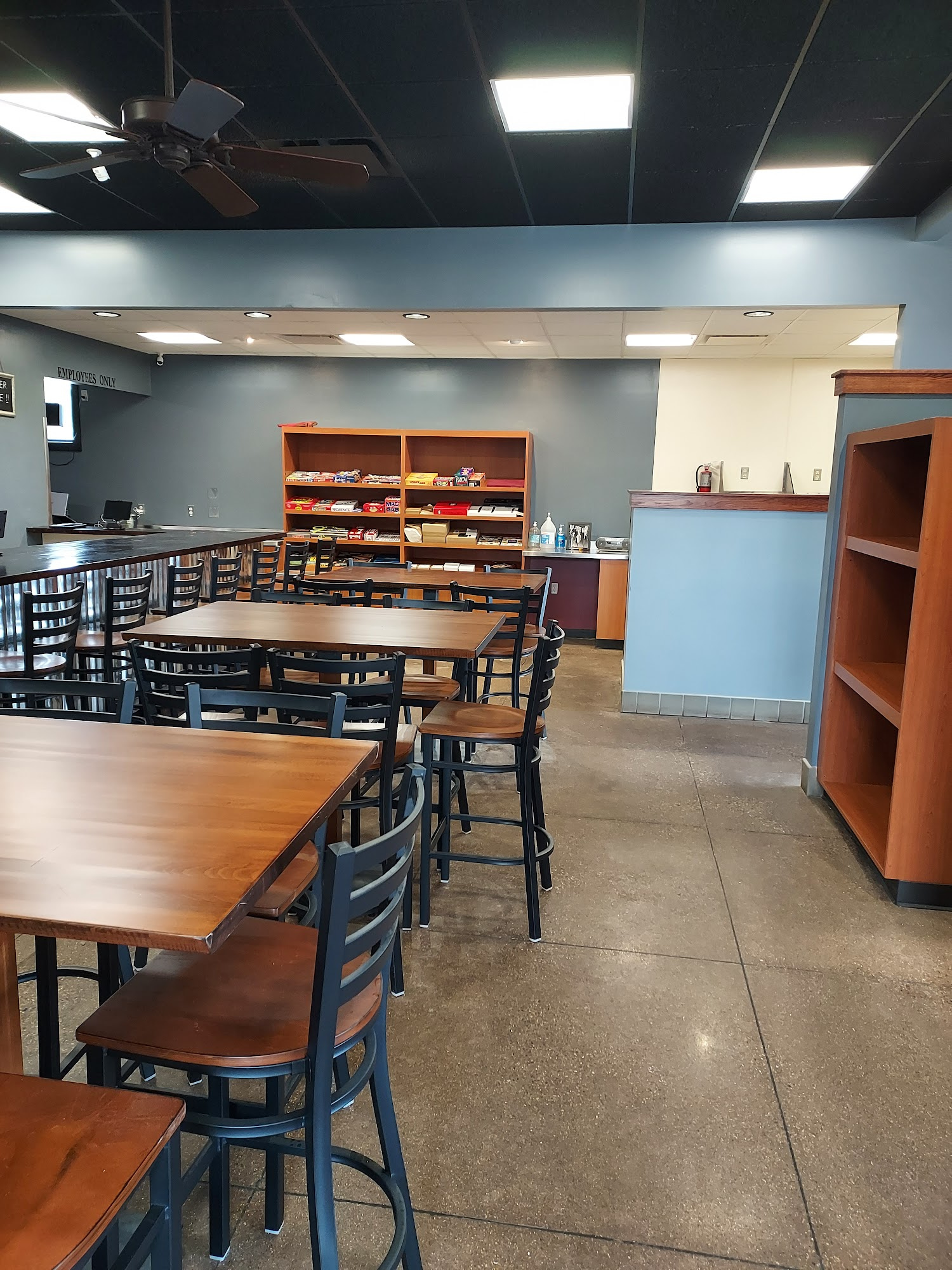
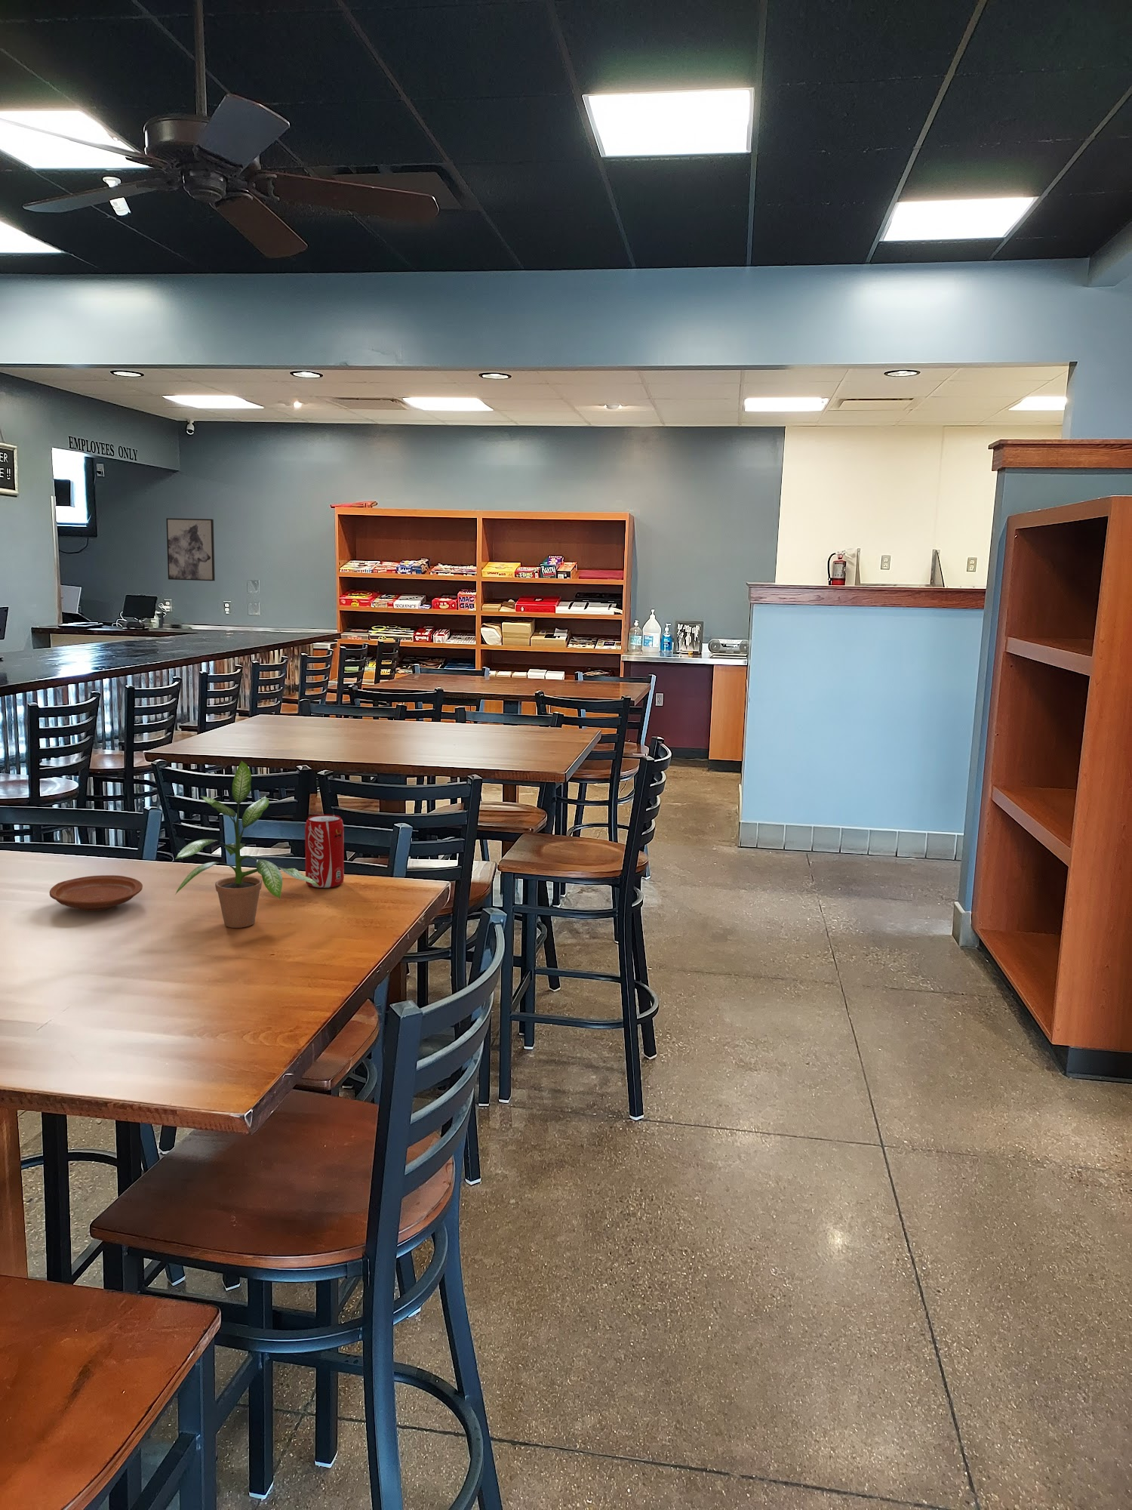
+ plate (96, 895)
+ potted plant (245, 844)
+ beverage can (325, 850)
+ wall art (190, 549)
